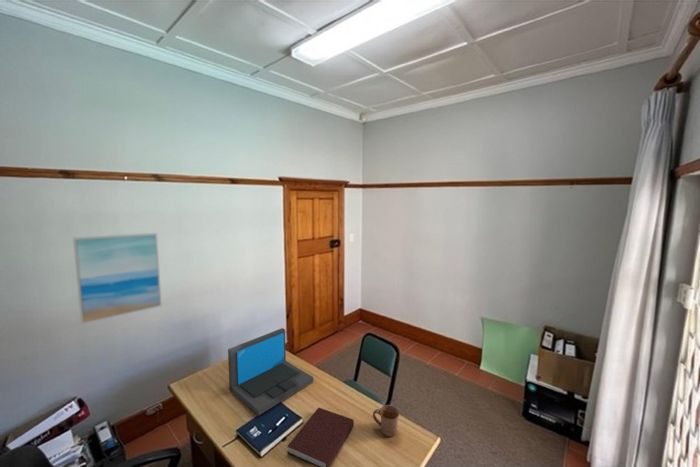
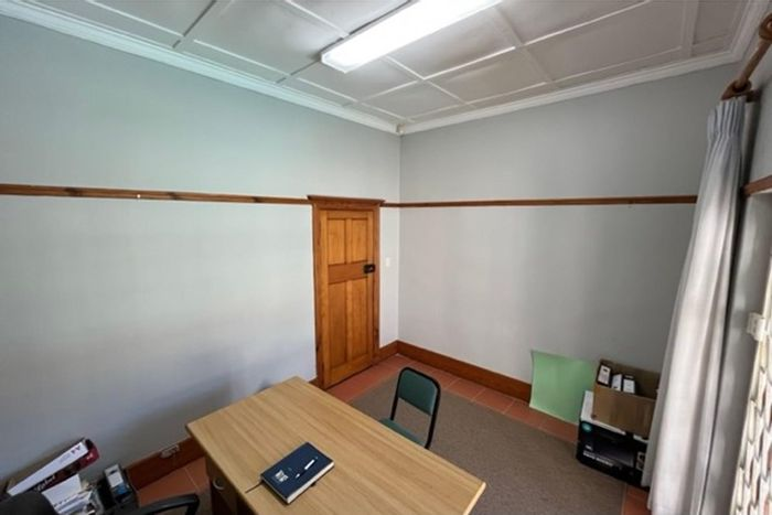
- laptop (272, 365)
- wall art (121, 275)
- mug (385, 420)
- notebook (322, 435)
